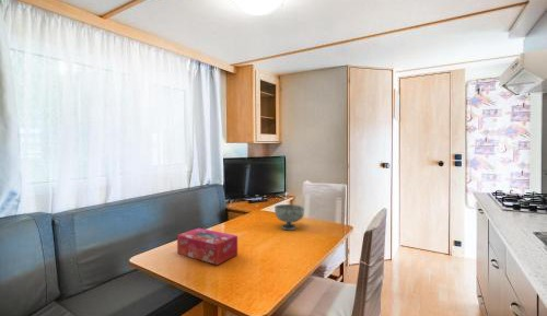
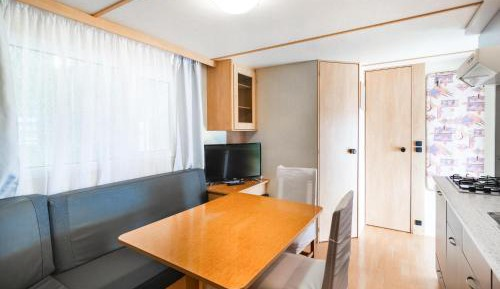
- tissue box (207, 244)
- bowl (289, 216)
